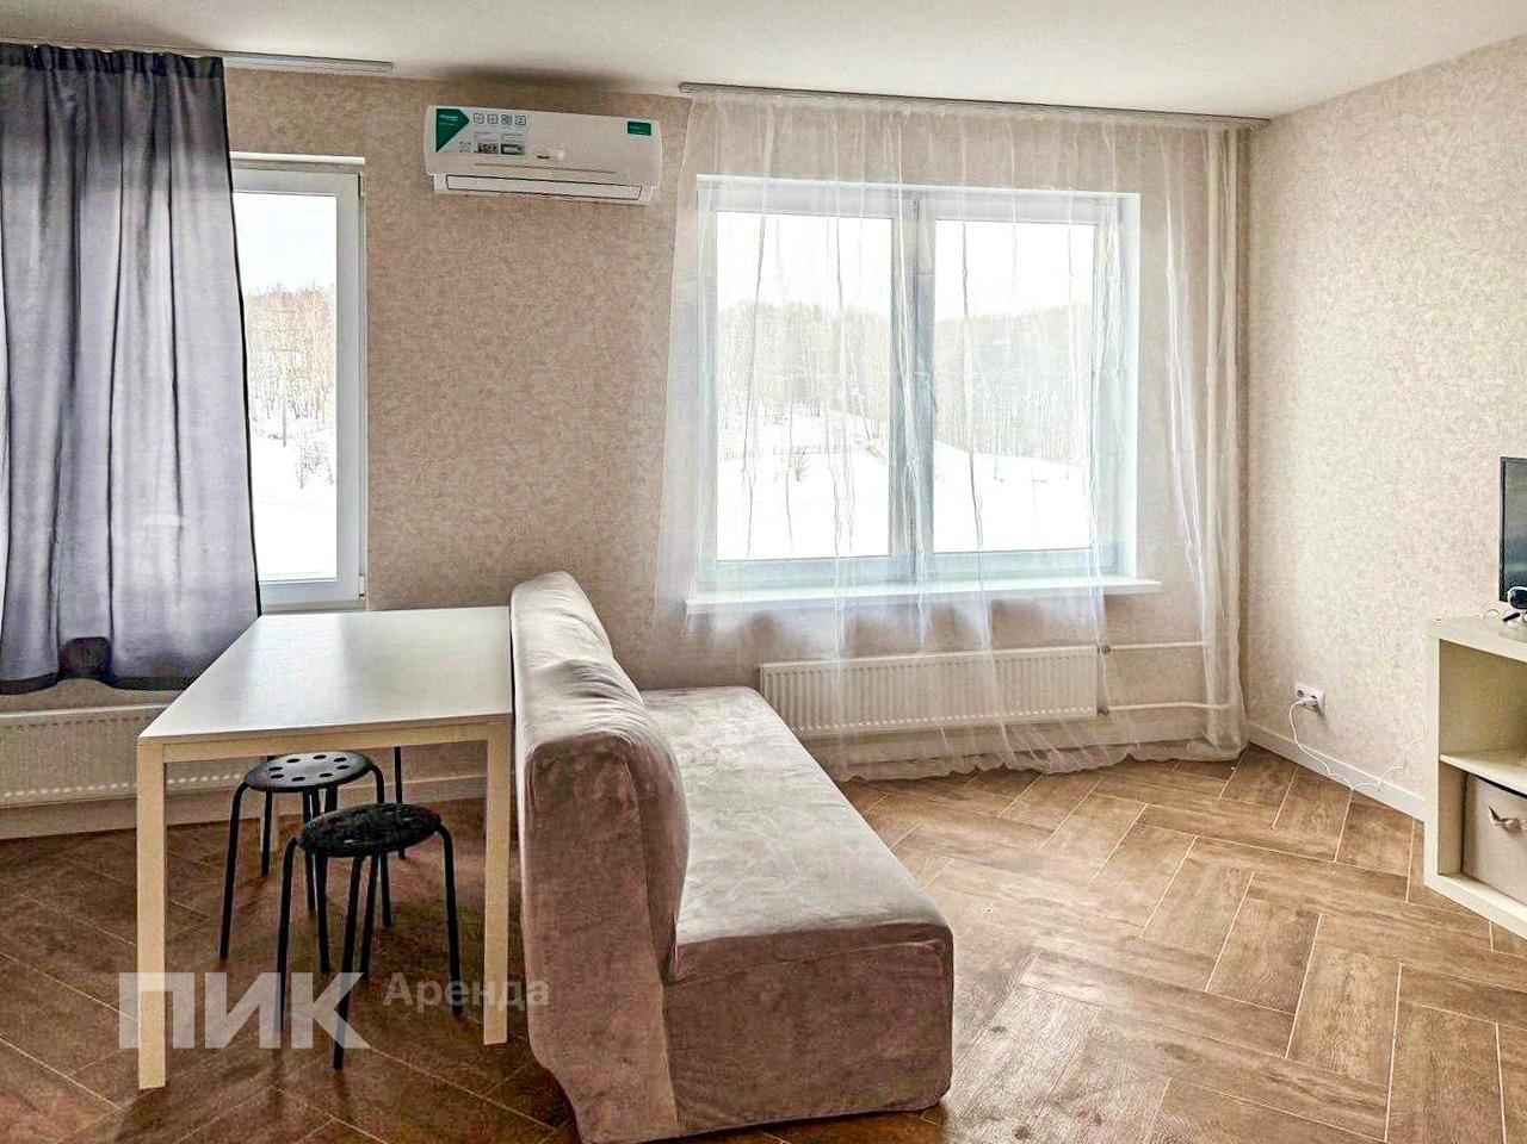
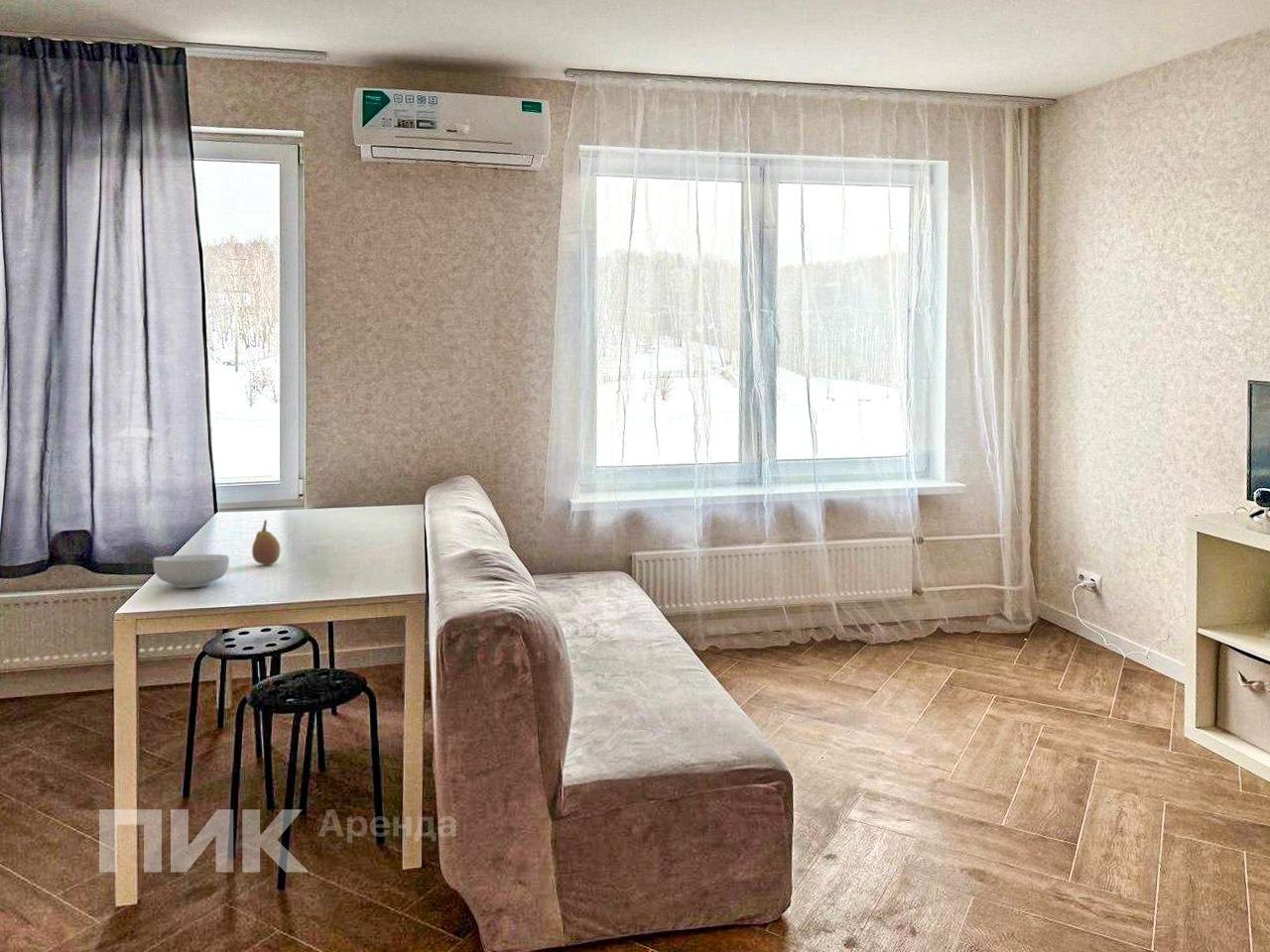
+ fruit (266, 541)
+ cereal bowl (191, 571)
